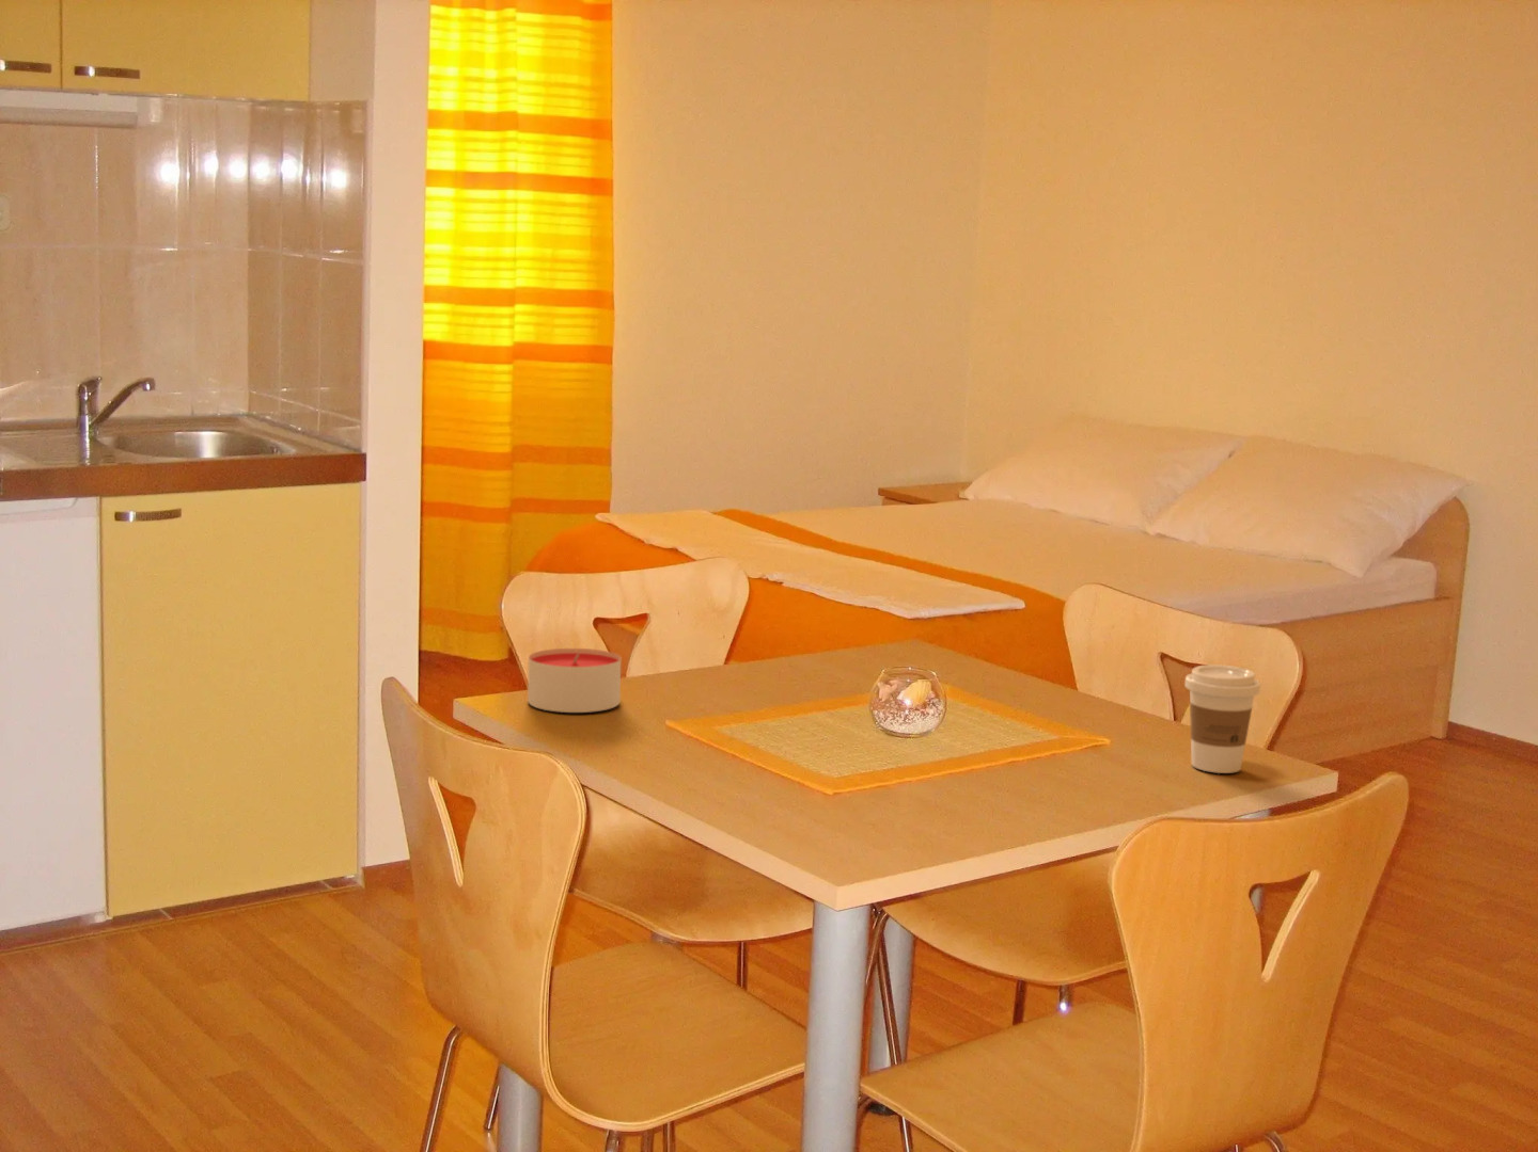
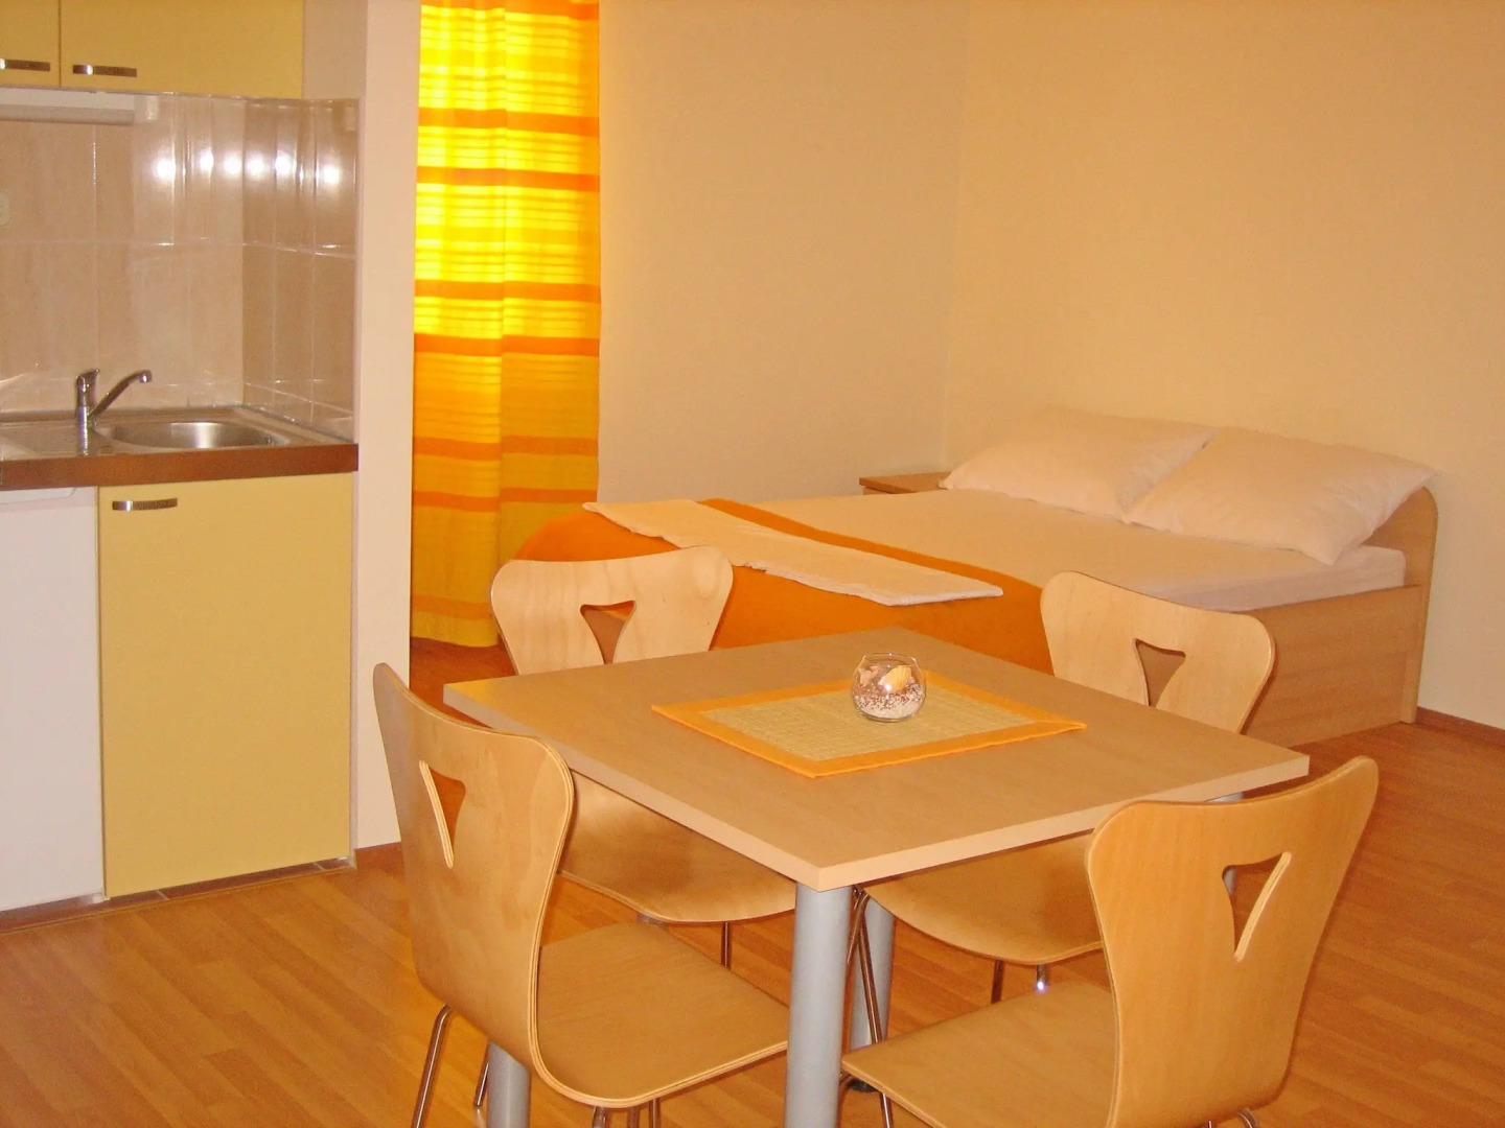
- coffee cup (1220, 719)
- candle (574, 678)
